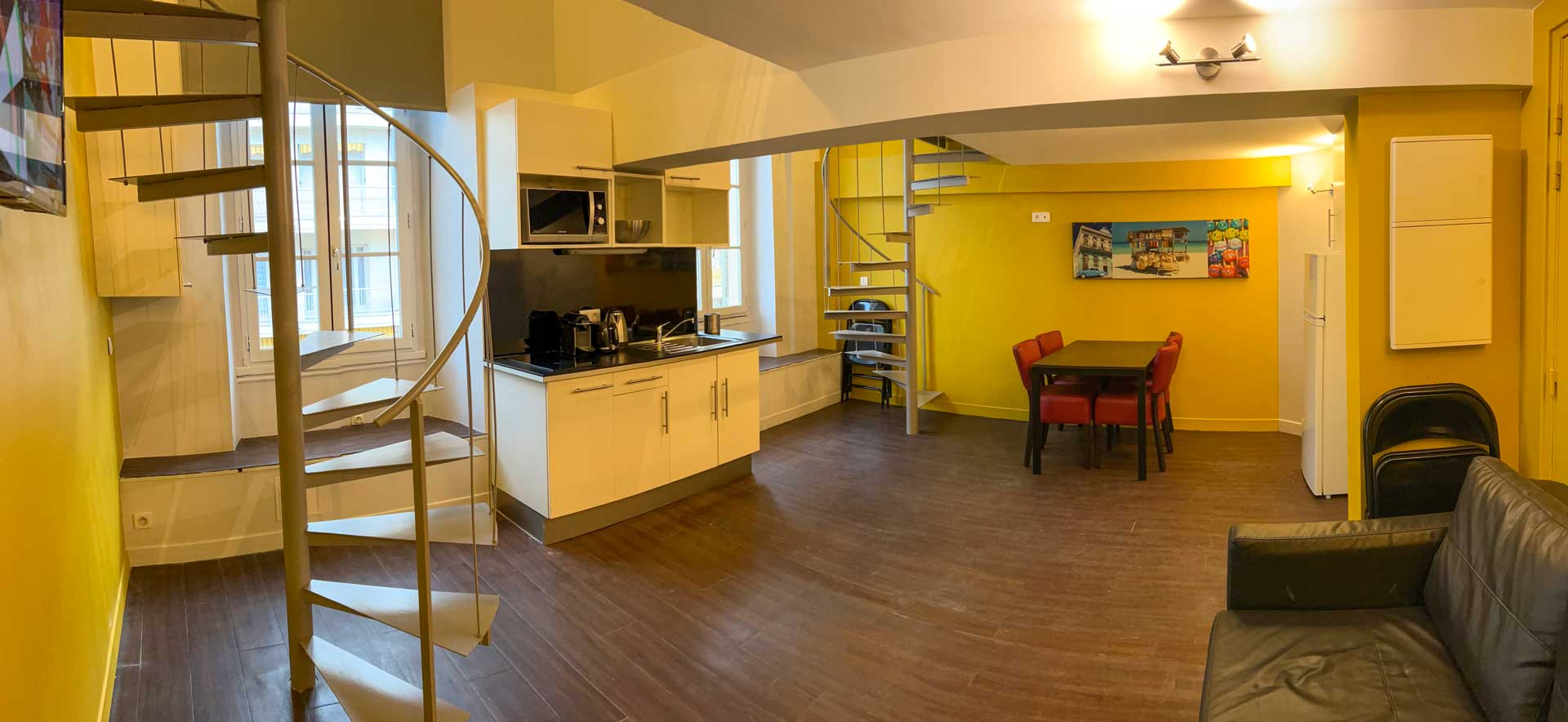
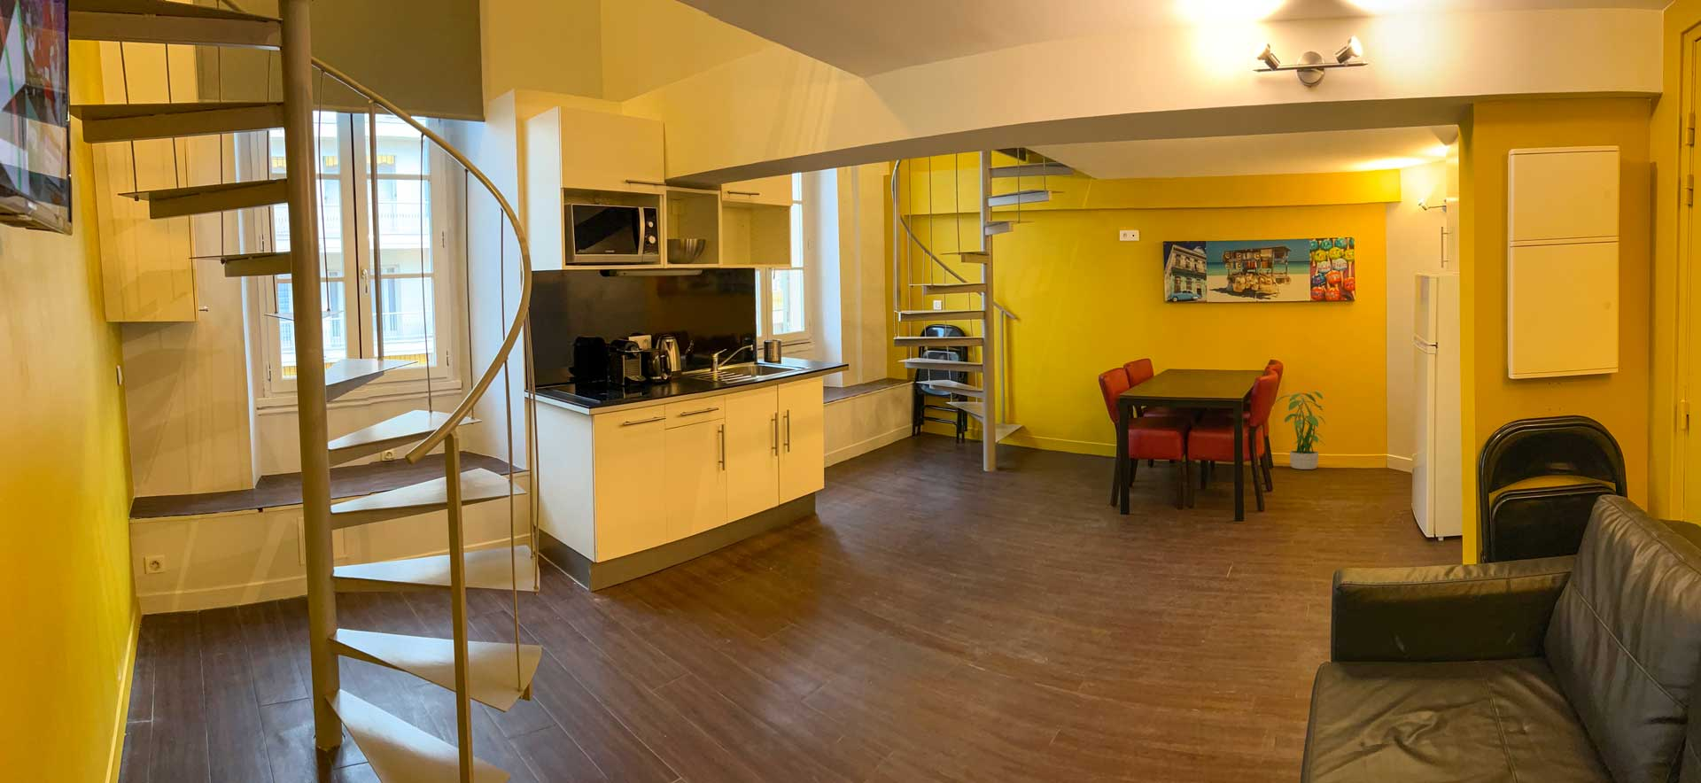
+ potted plant (1297, 429)
